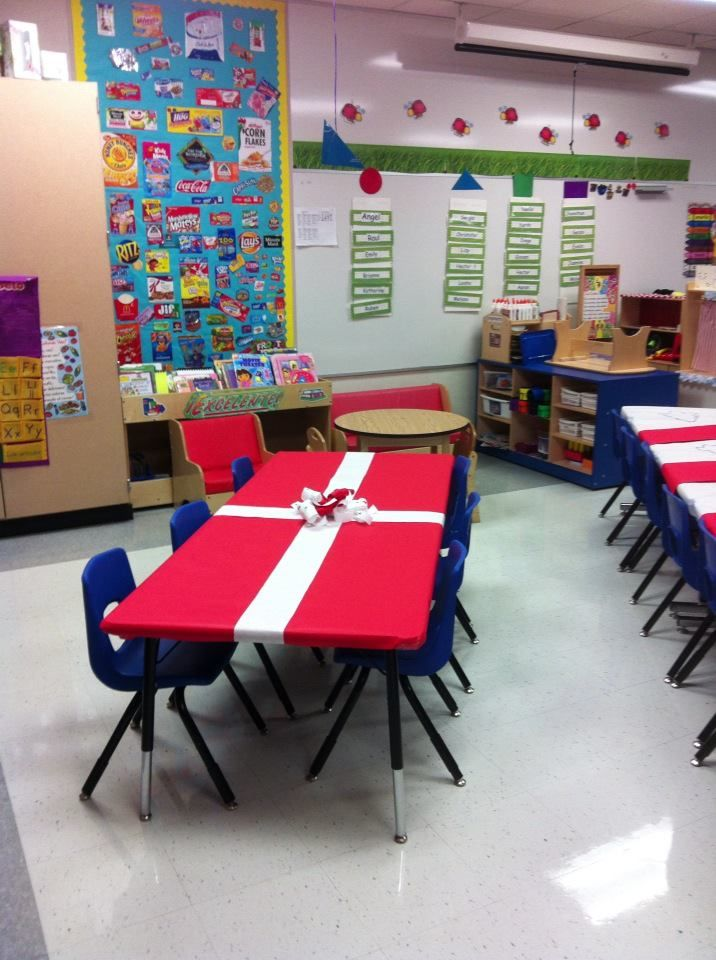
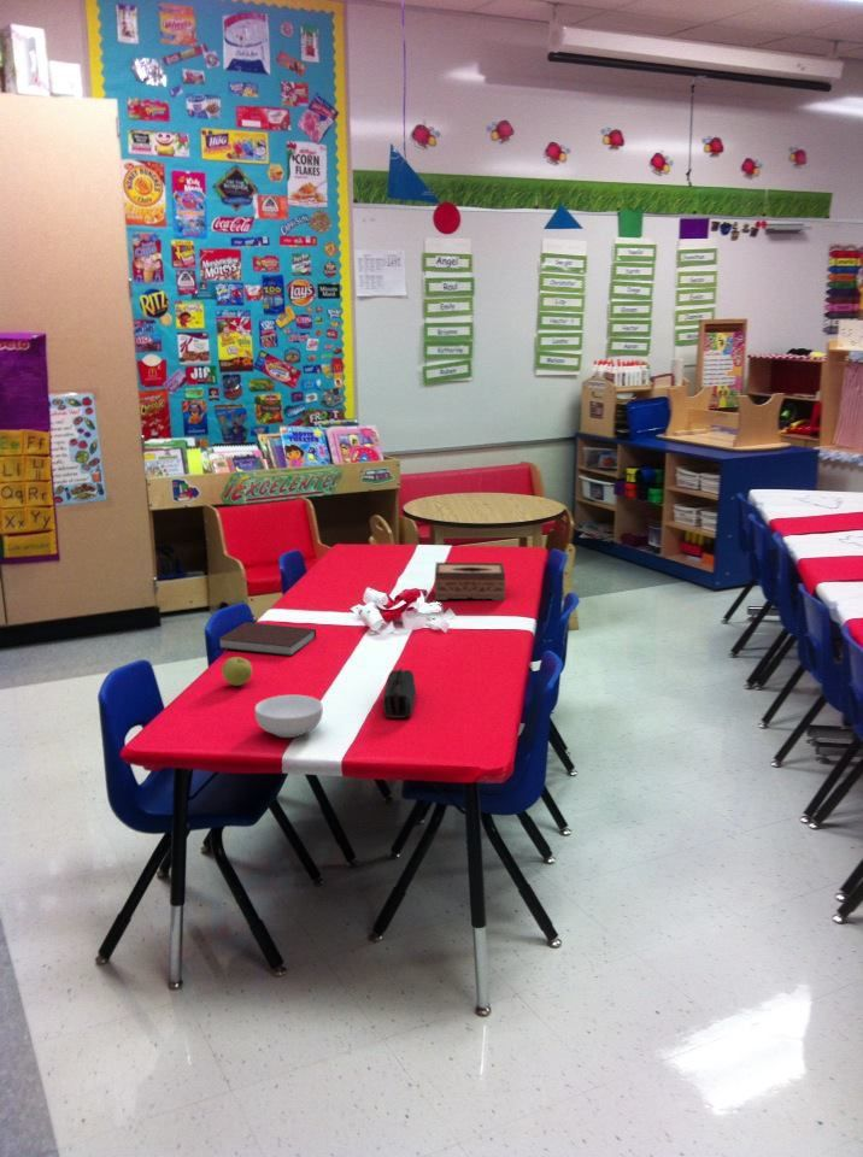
+ pencil case (399, 686)
+ cereal bowl (289, 718)
+ tissue box (469, 581)
+ notebook (268, 638)
+ apple (236, 671)
